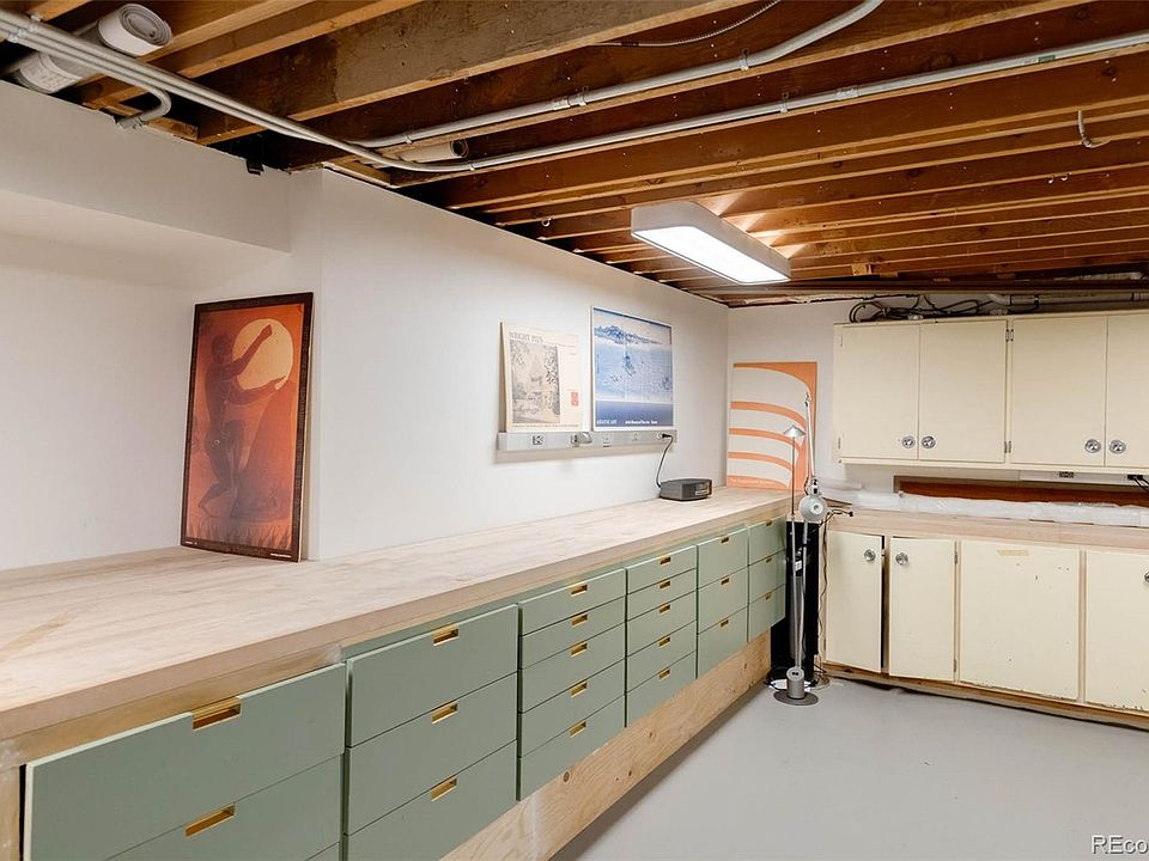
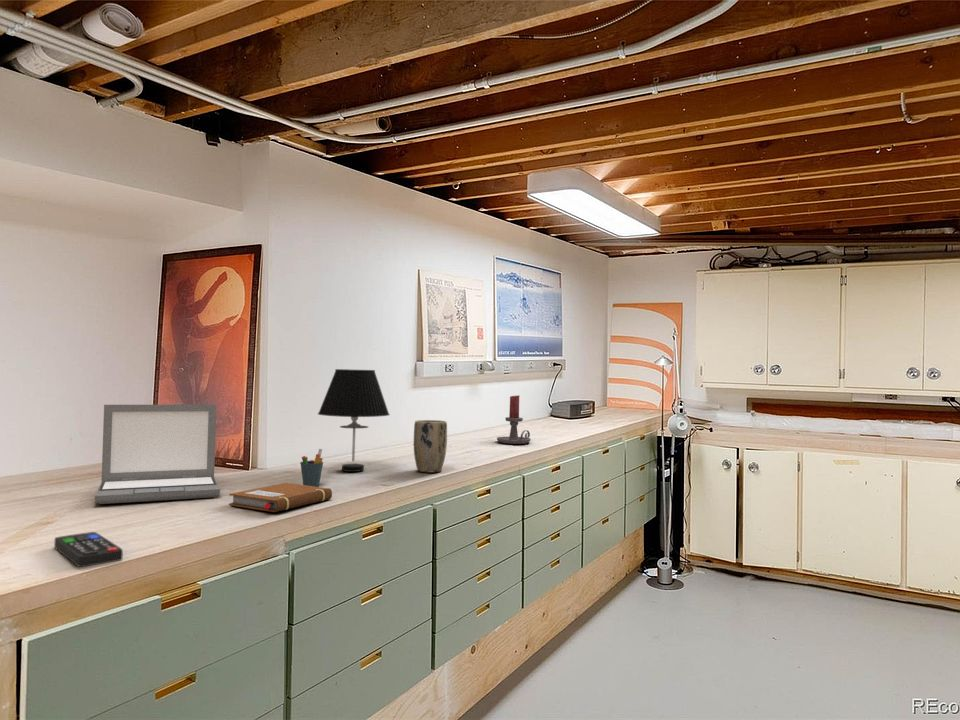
+ notebook (280, 496)
+ table lamp (353, 419)
+ remote control (87, 547)
+ pen holder (312, 467)
+ laptop (160, 449)
+ plant pot (430, 445)
+ candle holder (517, 418)
